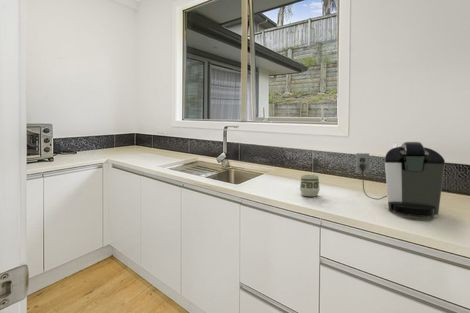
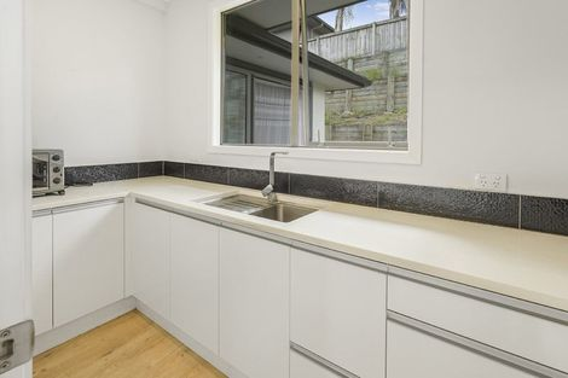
- coffee maker (396, 175)
- cup (309, 185)
